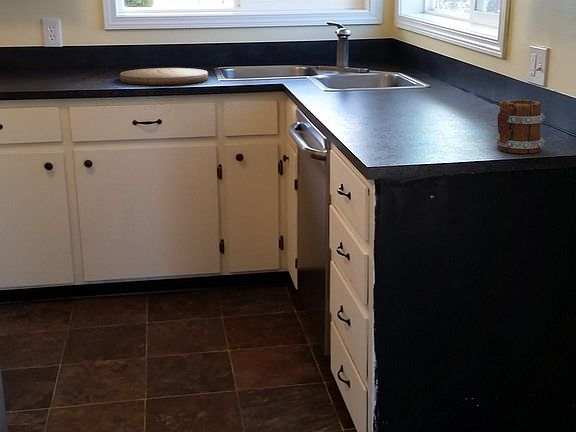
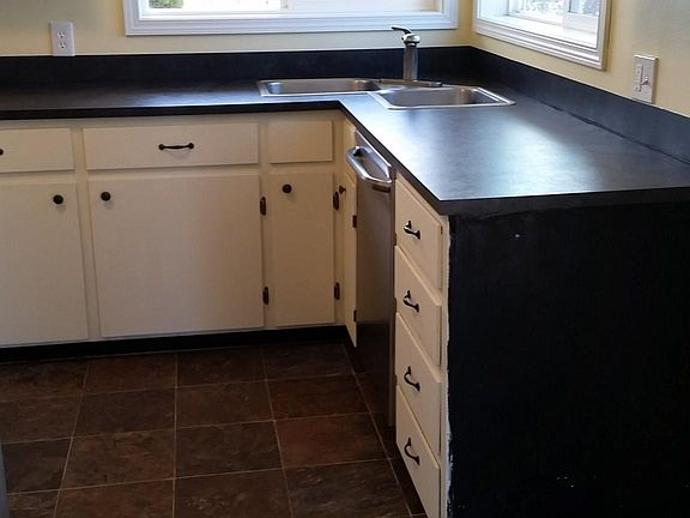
- mug (517, 124)
- cutting board (164, 75)
